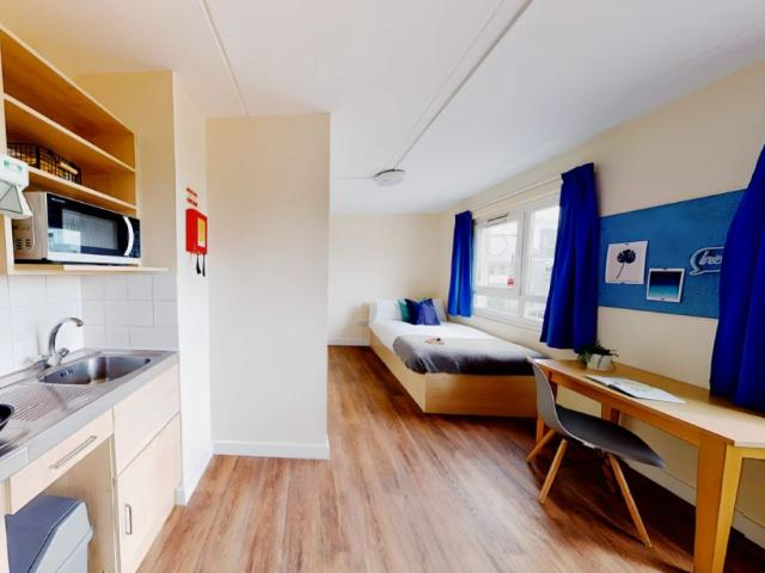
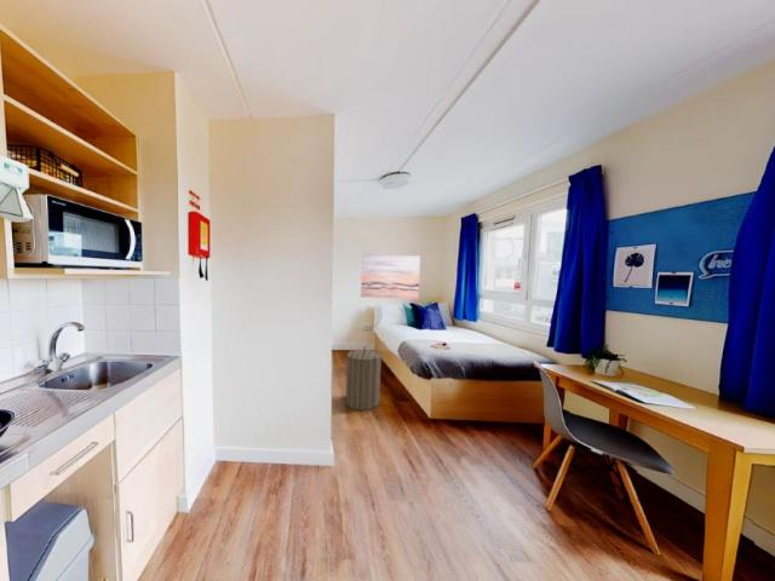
+ laundry hamper (363, 374)
+ wall art (390, 276)
